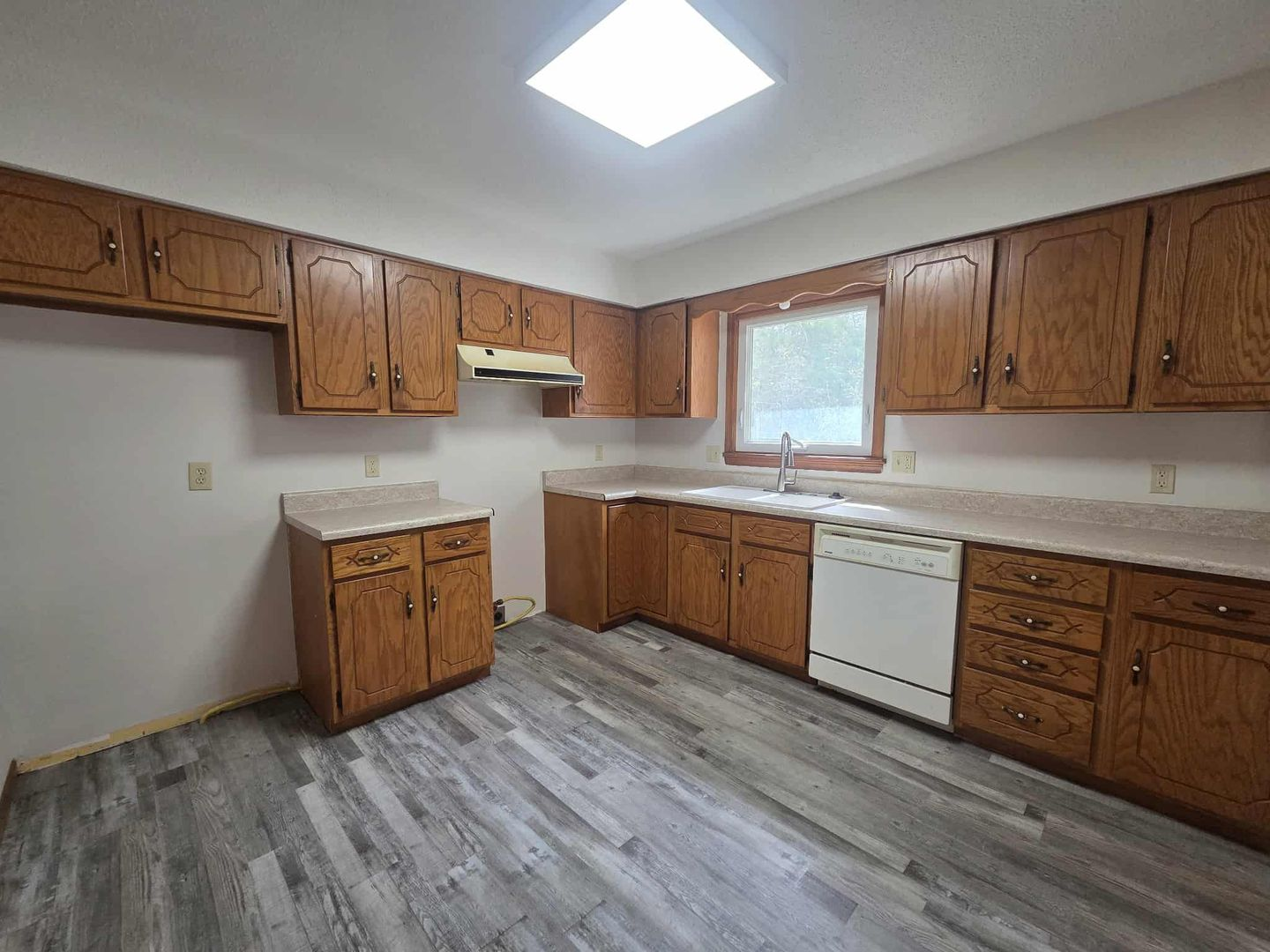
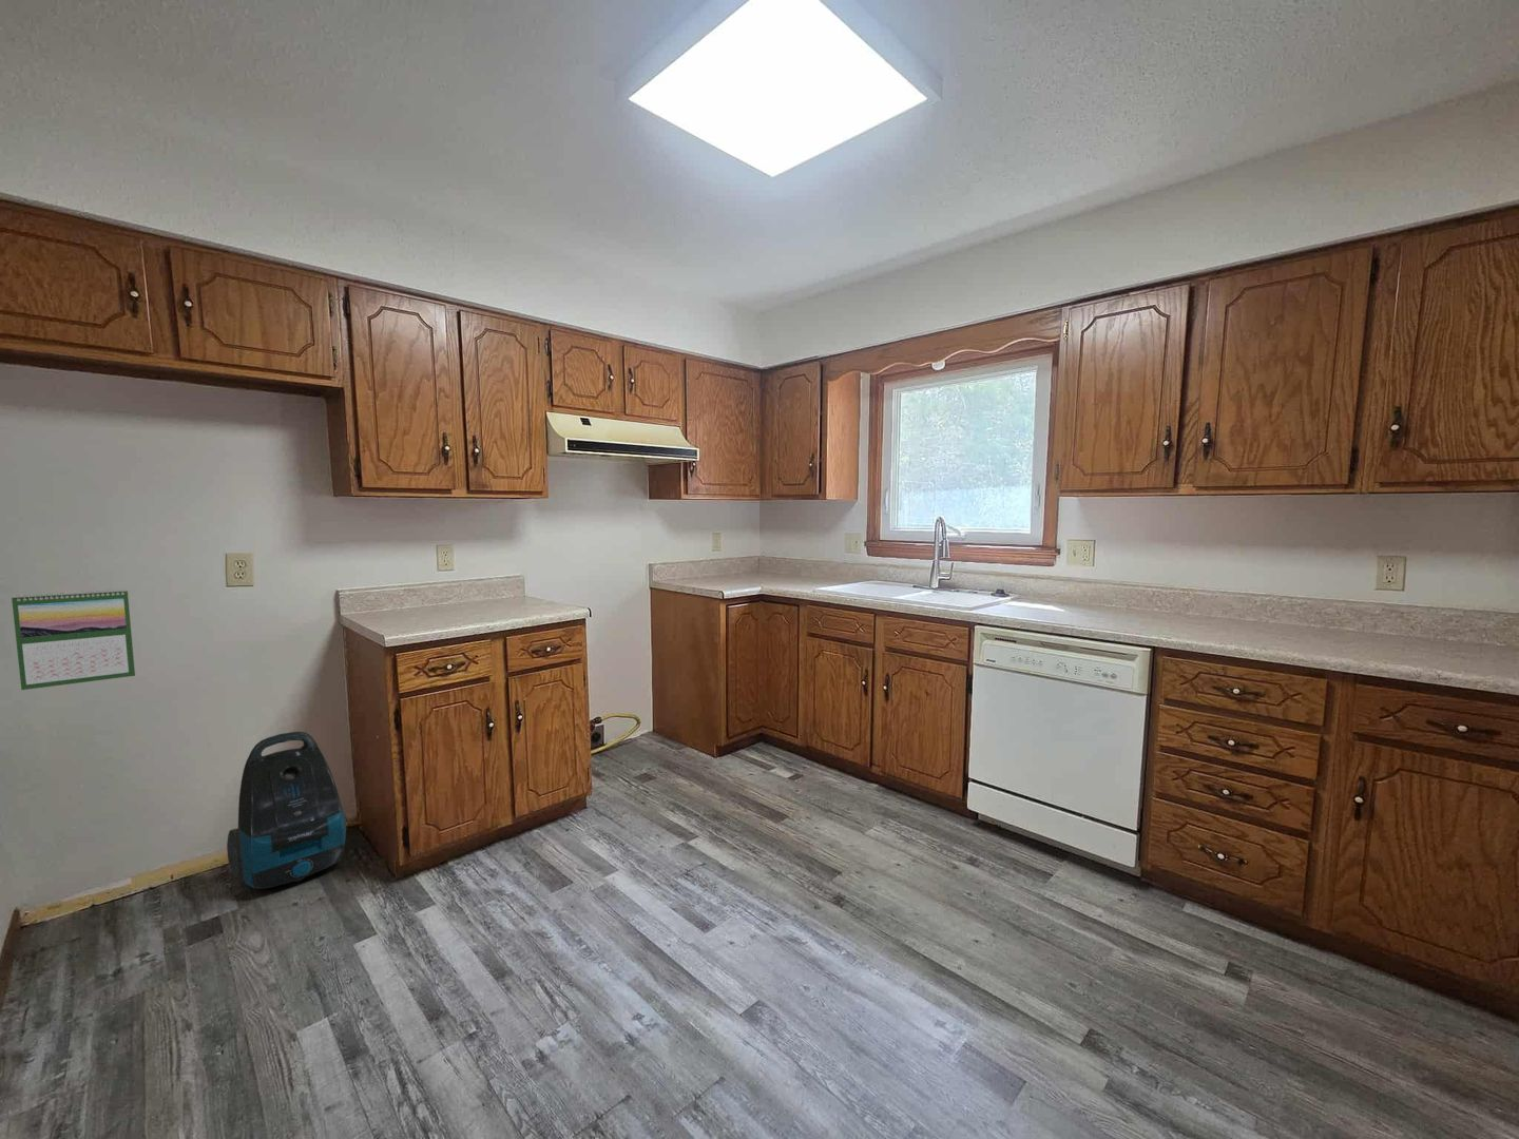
+ calendar (77, 636)
+ vacuum cleaner (288, 805)
